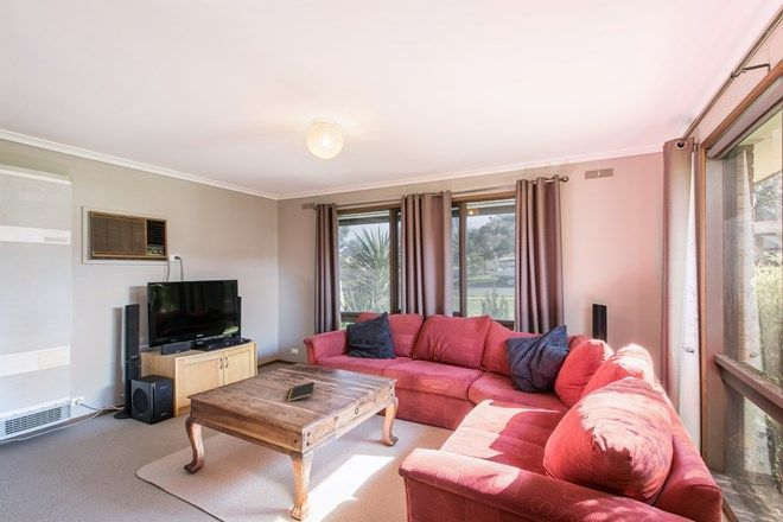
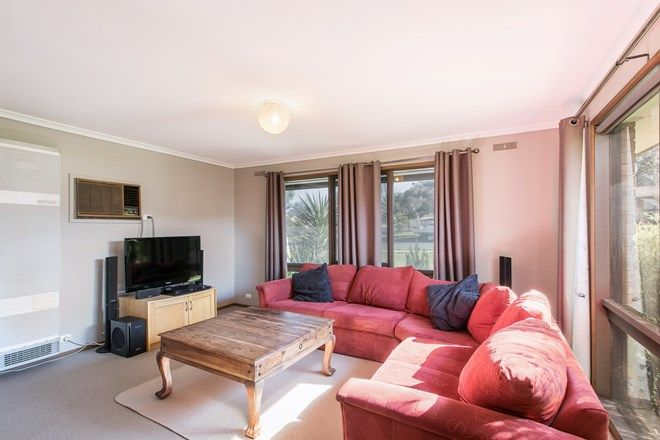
- notepad (300, 392)
